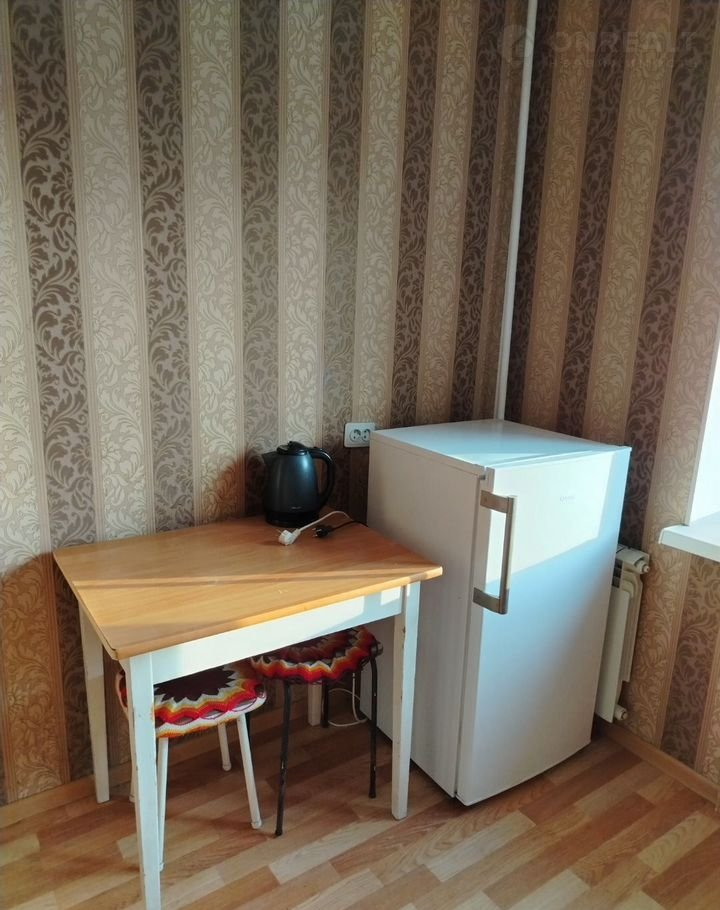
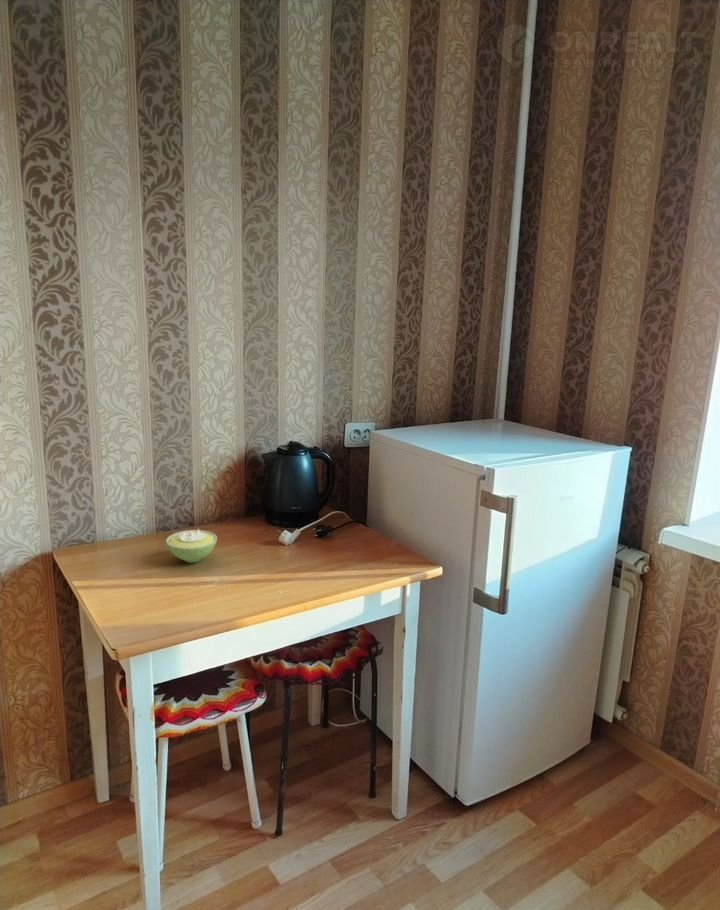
+ sugar bowl (192, 545)
